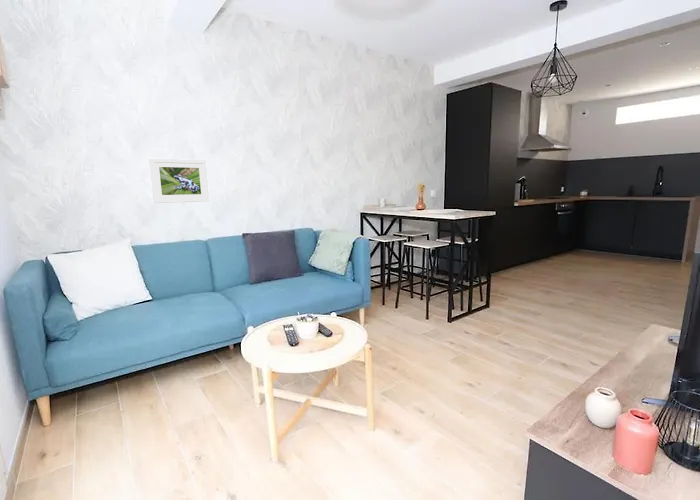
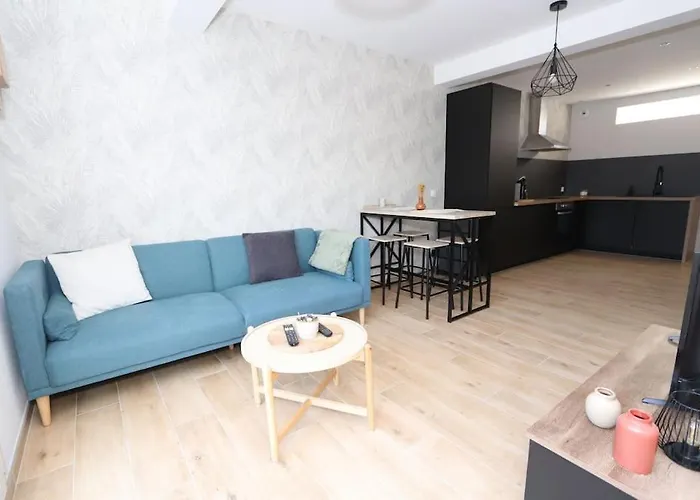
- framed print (180, 181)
